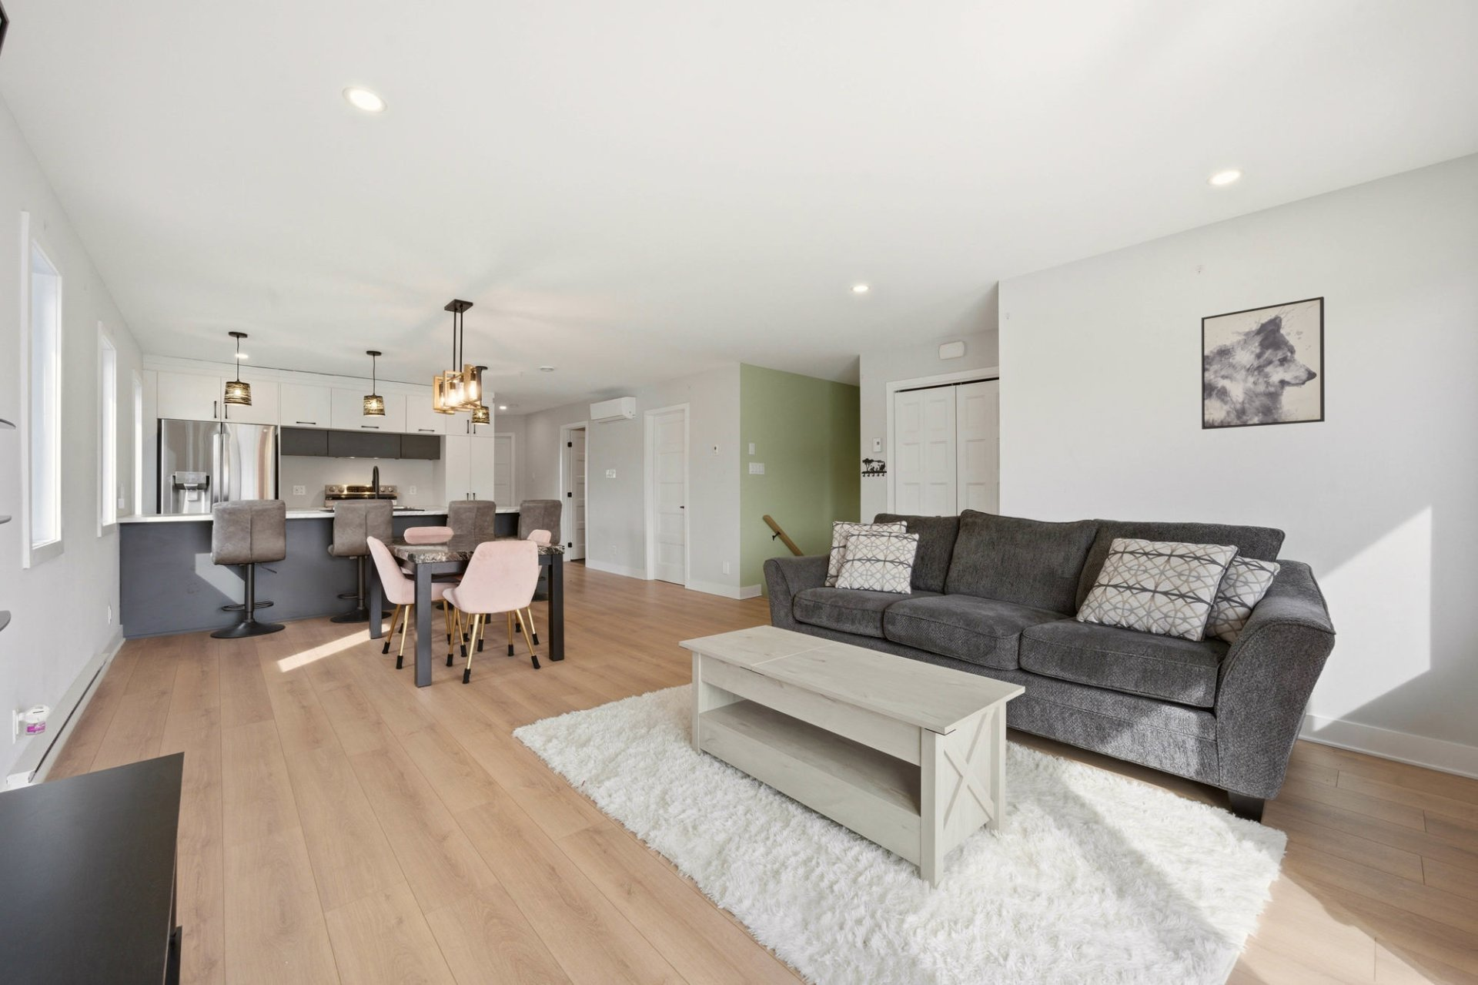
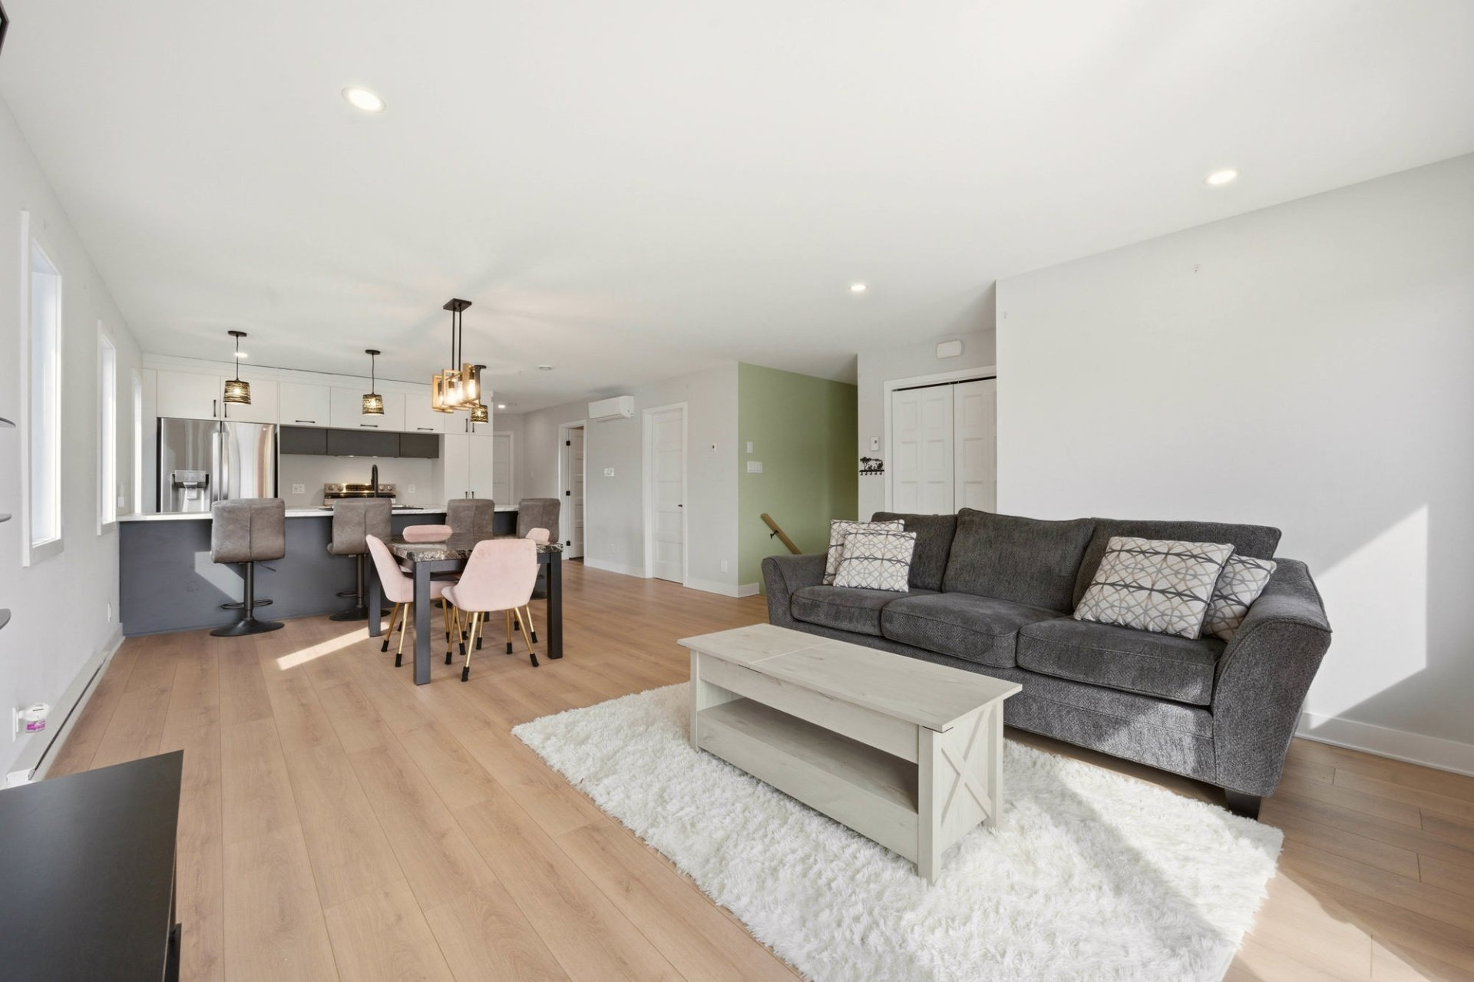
- wall art (1259, 366)
